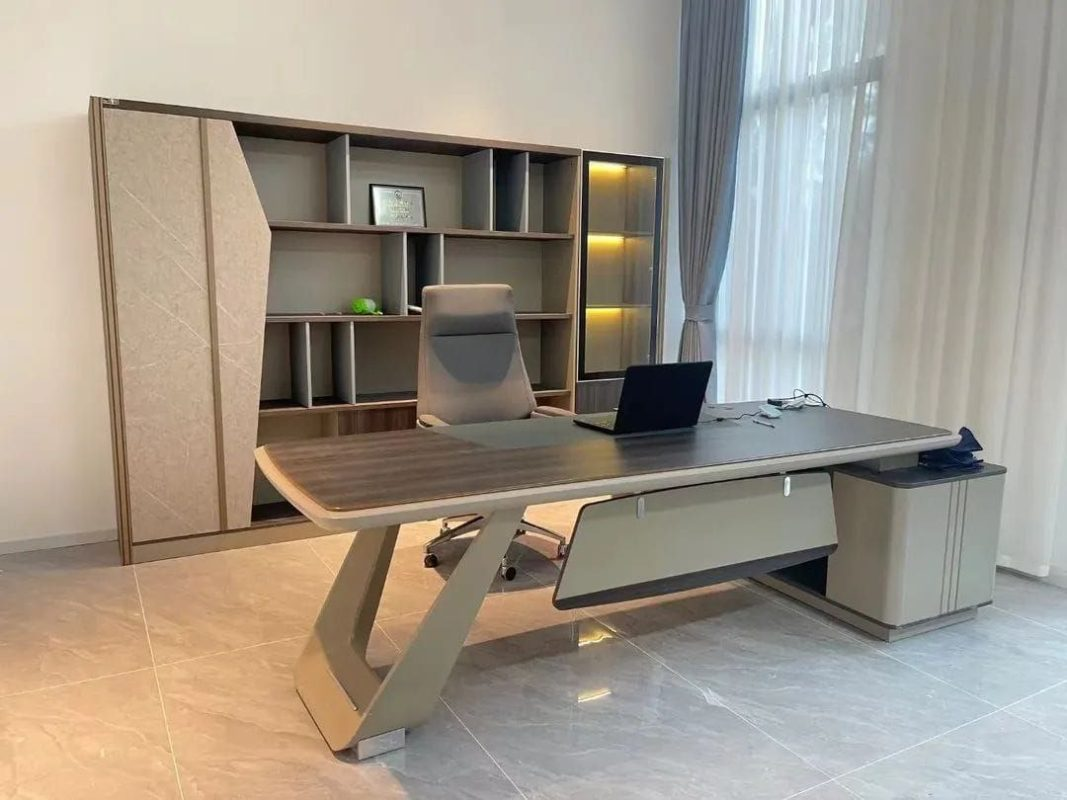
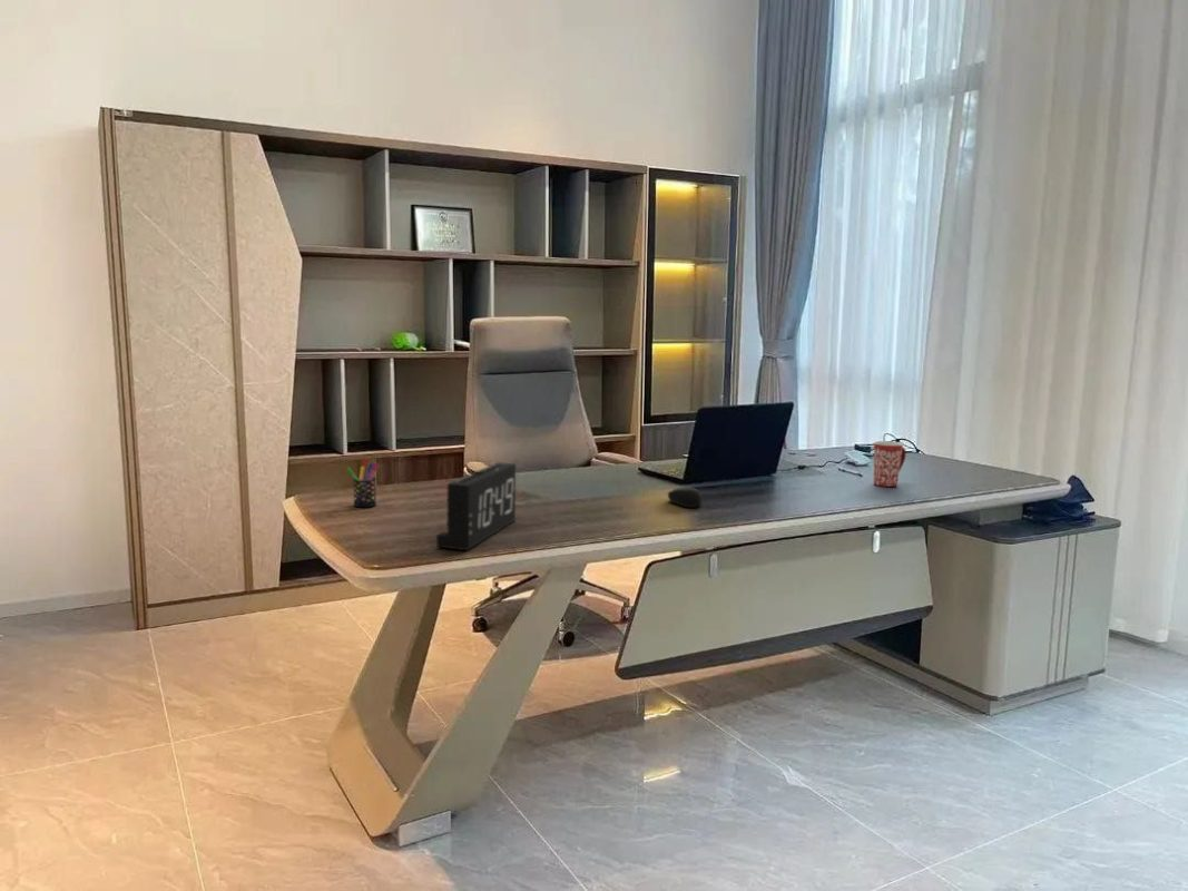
+ mug (891, 463)
+ pen holder (362, 481)
+ computer mouse (684, 495)
+ alarm clock (478, 501)
